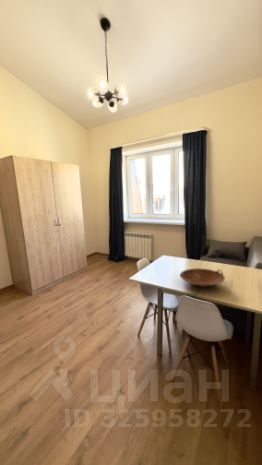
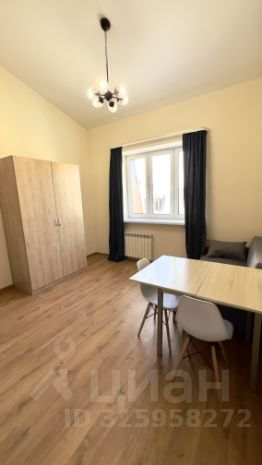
- bowl (201, 277)
